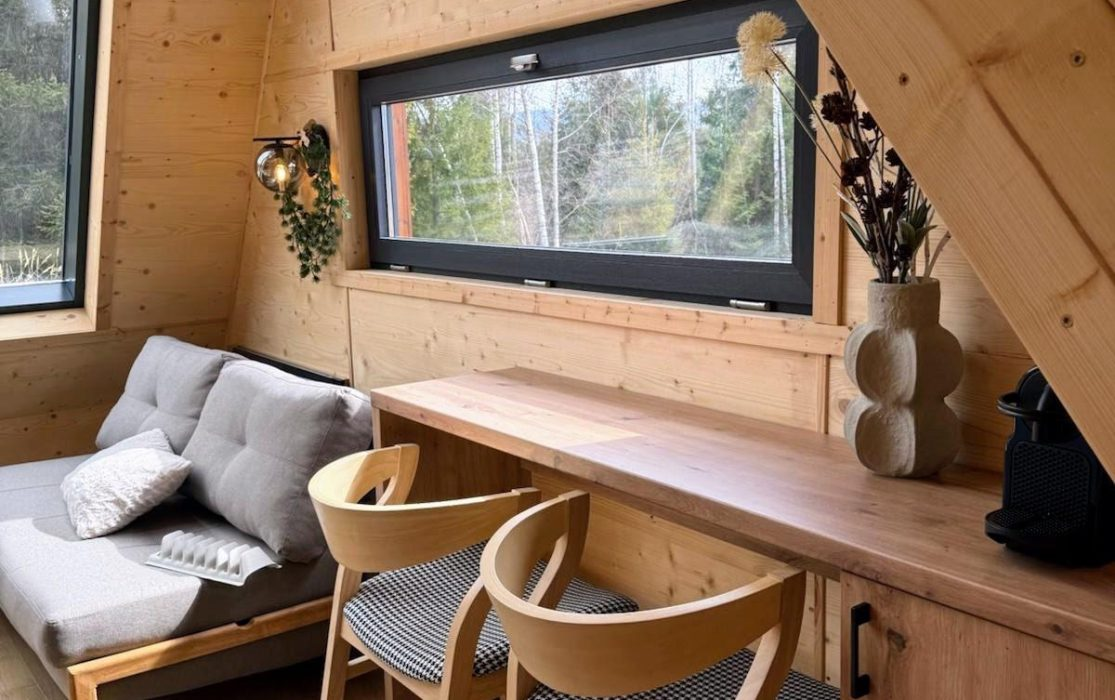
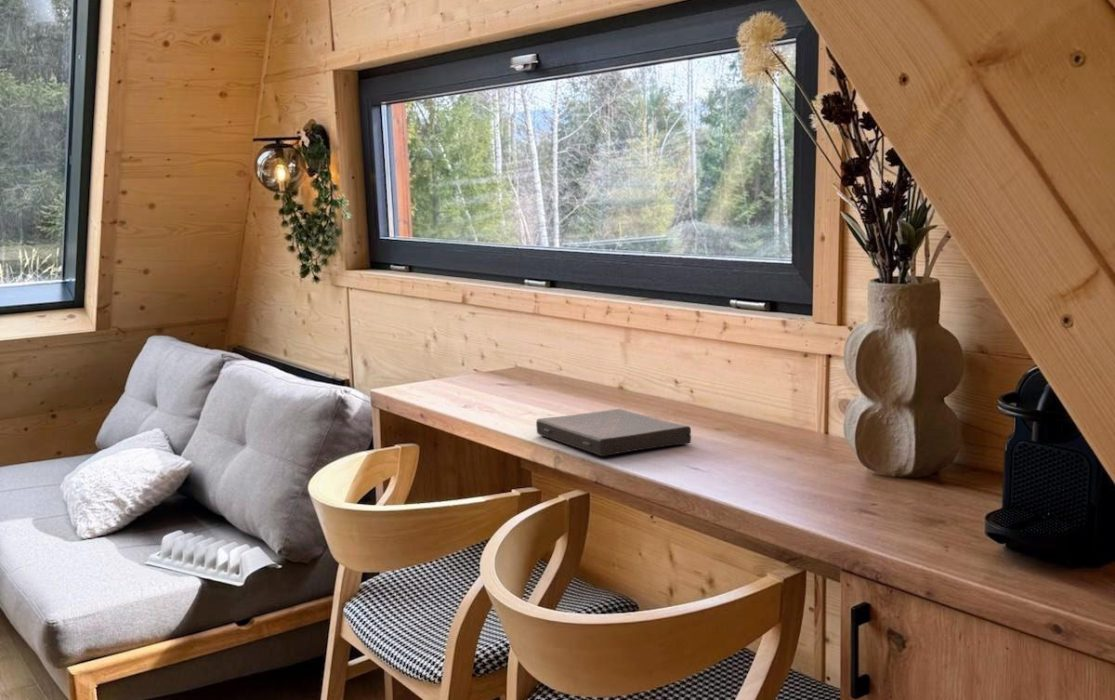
+ book (611, 430)
